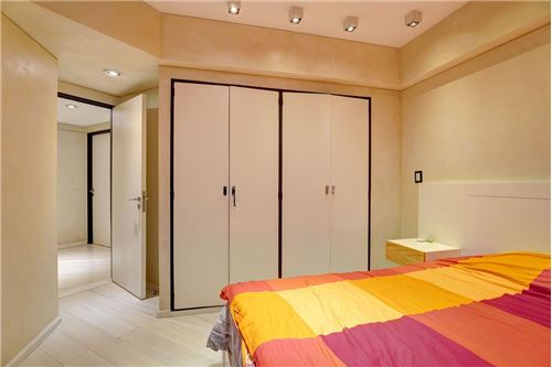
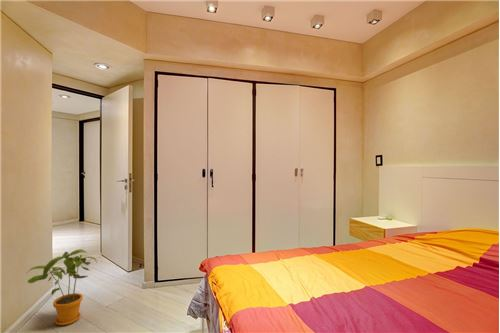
+ house plant (58, 283)
